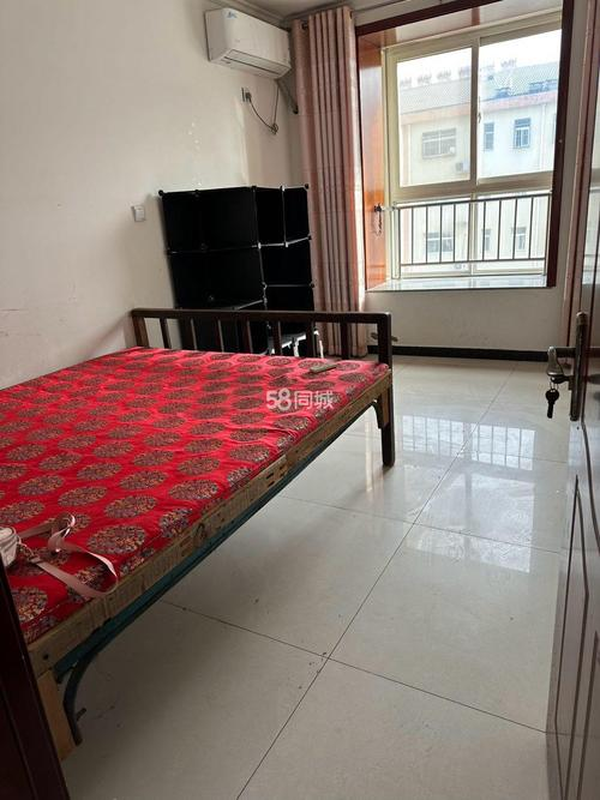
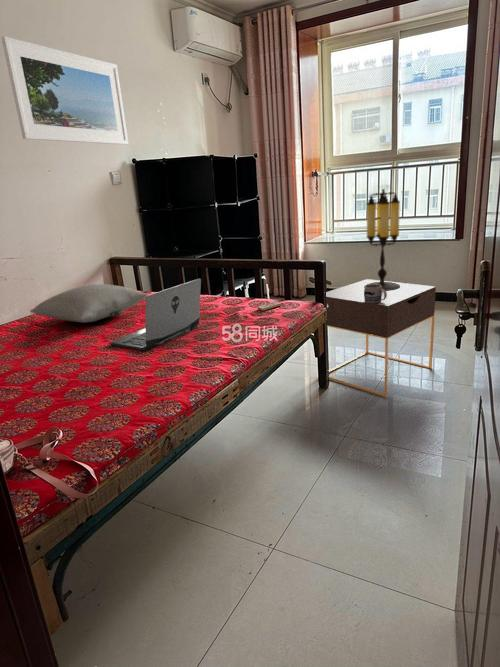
+ pillow (89, 302)
+ laptop computer (156, 311)
+ nightstand (375, 332)
+ table lamp (382, 238)
+ mug (375, 293)
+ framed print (74, 98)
